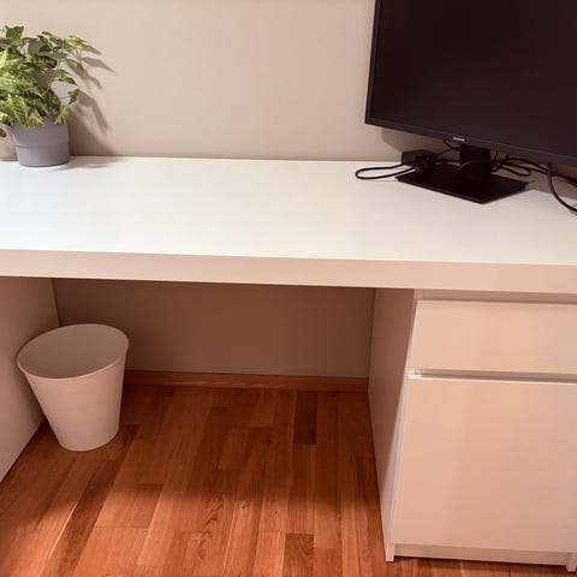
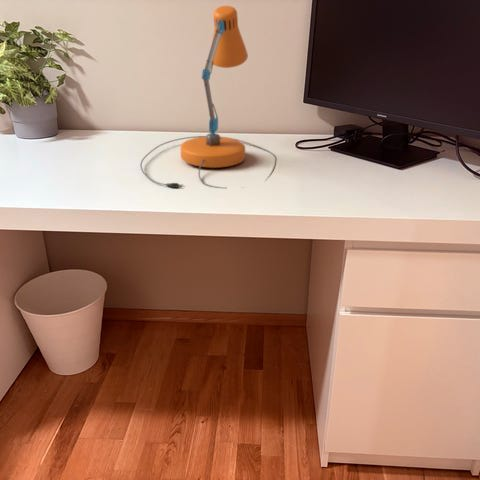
+ desk lamp (209, 89)
